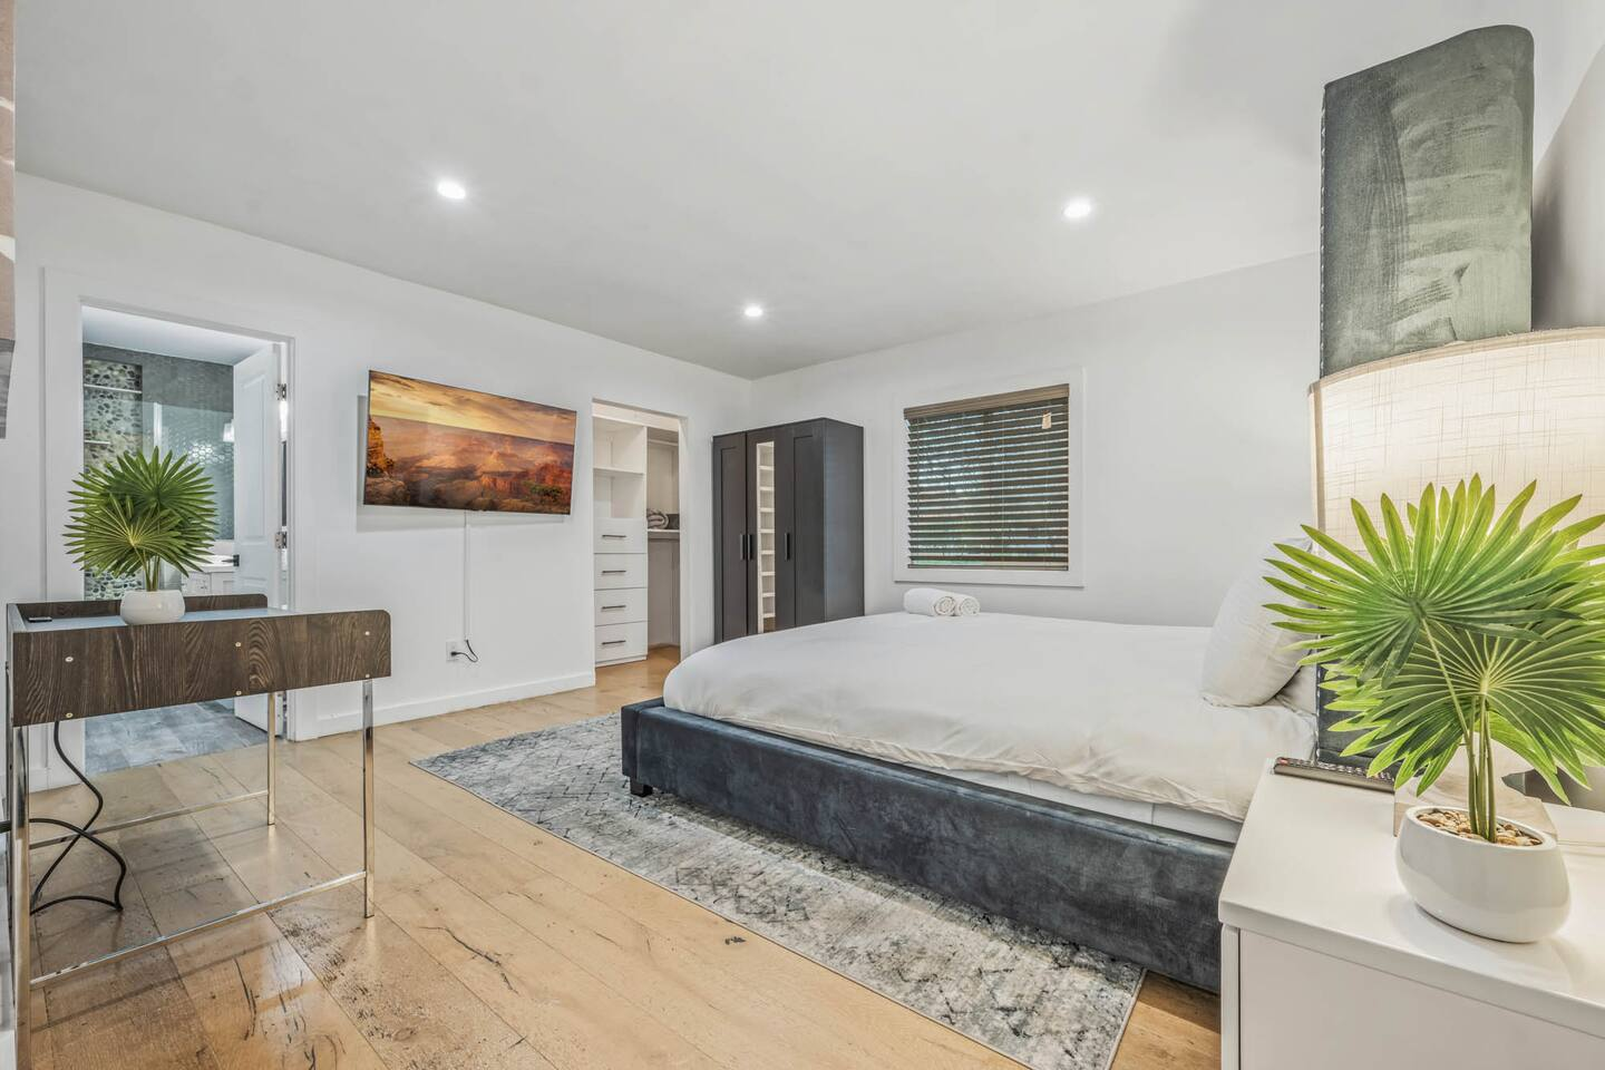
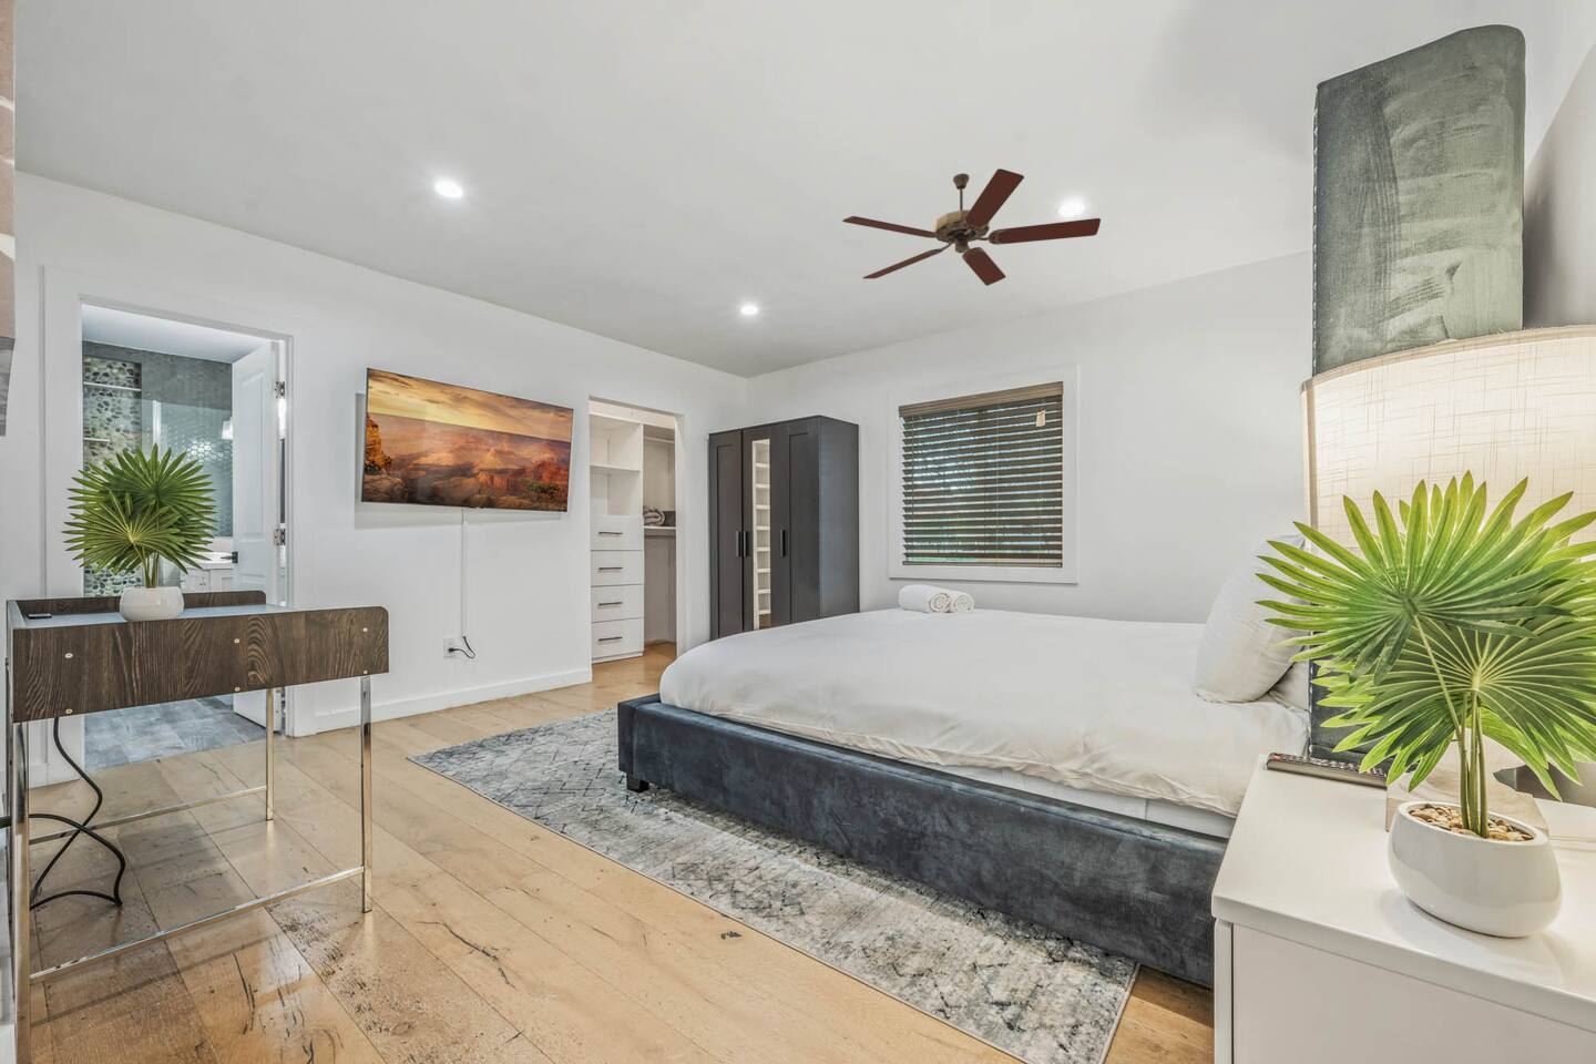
+ ceiling fan (970, 214)
